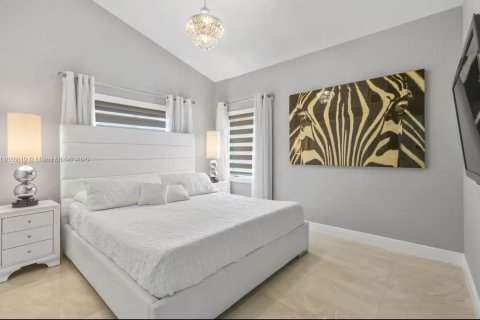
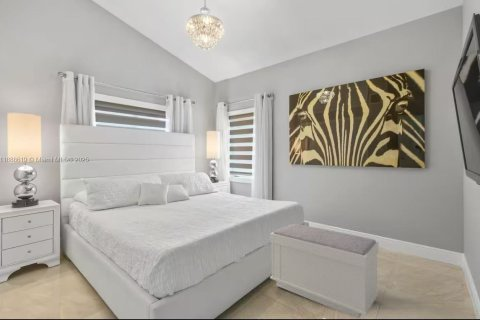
+ bench (321, 262)
